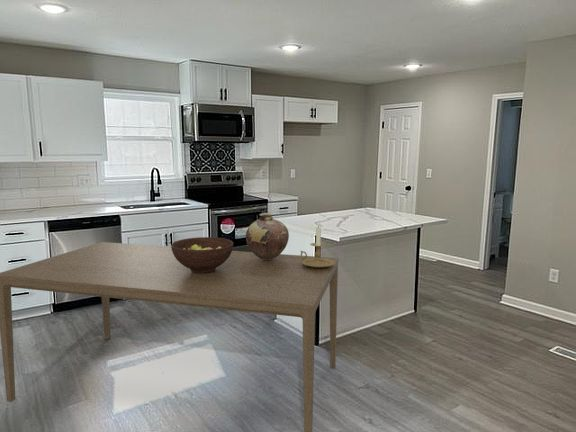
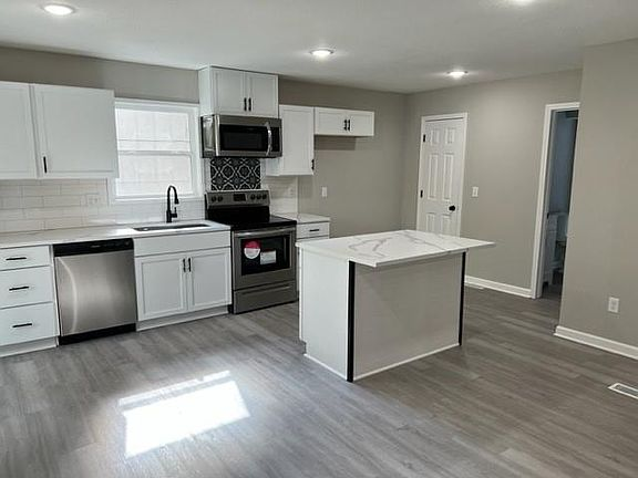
- candle holder (318, 245)
- dining table (187, 305)
- vase (267, 236)
- fruit bowl (202, 256)
